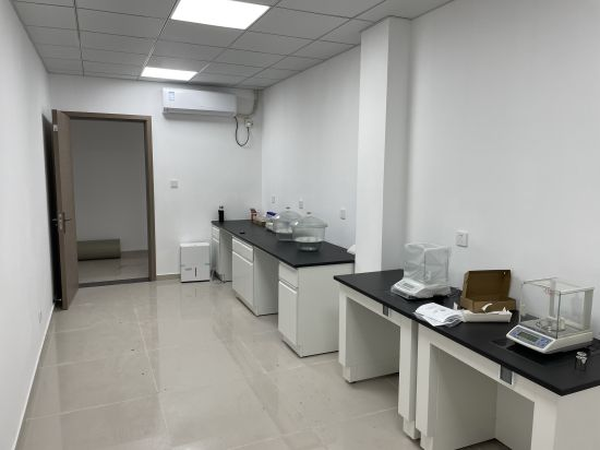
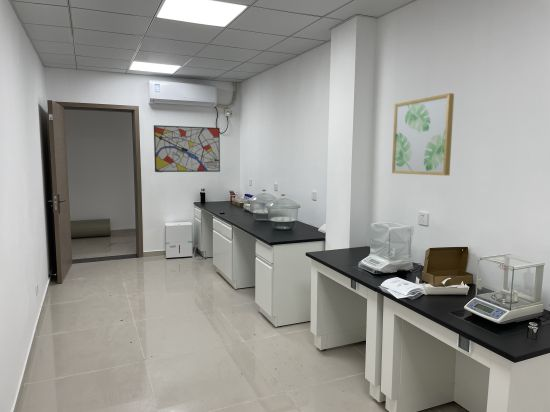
+ wall art (188, 149)
+ wall art (420, 137)
